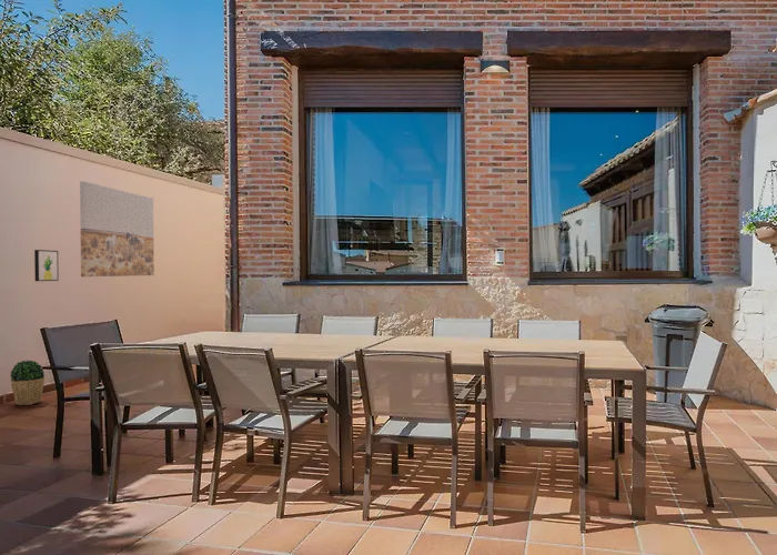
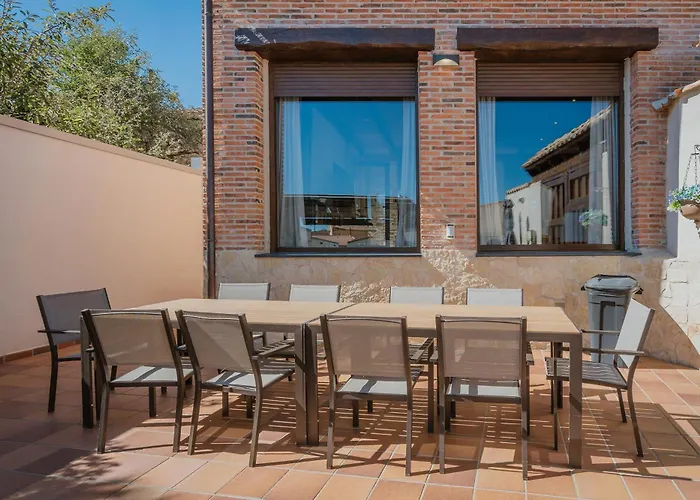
- potted plant (27, 381)
- wall art (120, 233)
- wall art (47, 265)
